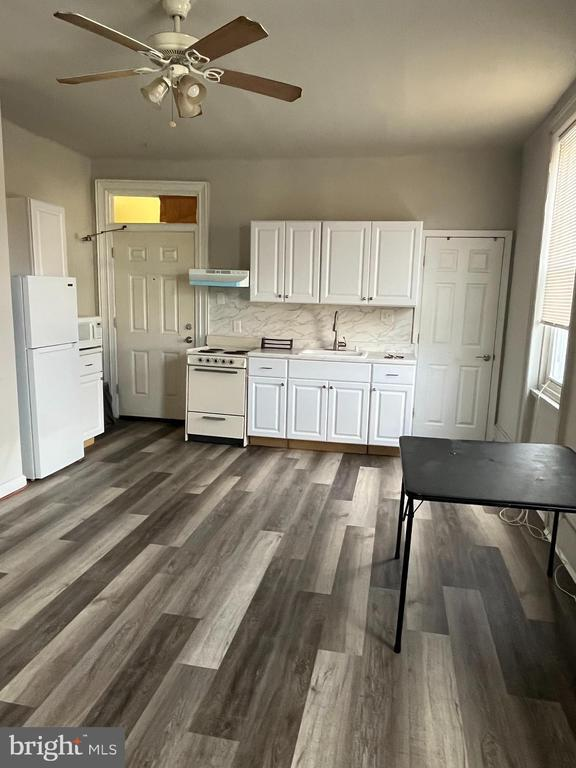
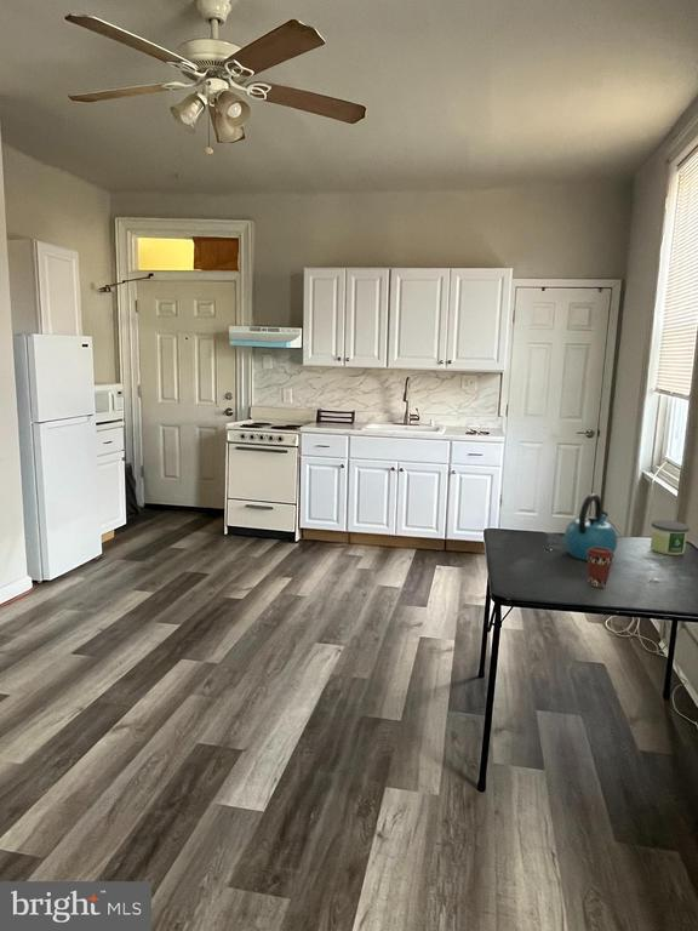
+ candle (668, 537)
+ kettle (593, 524)
+ coffee cup (599, 567)
